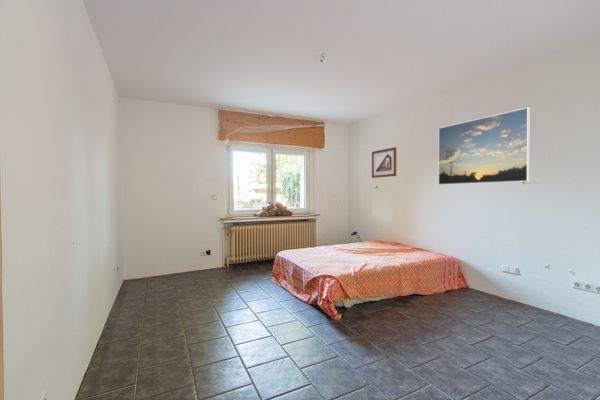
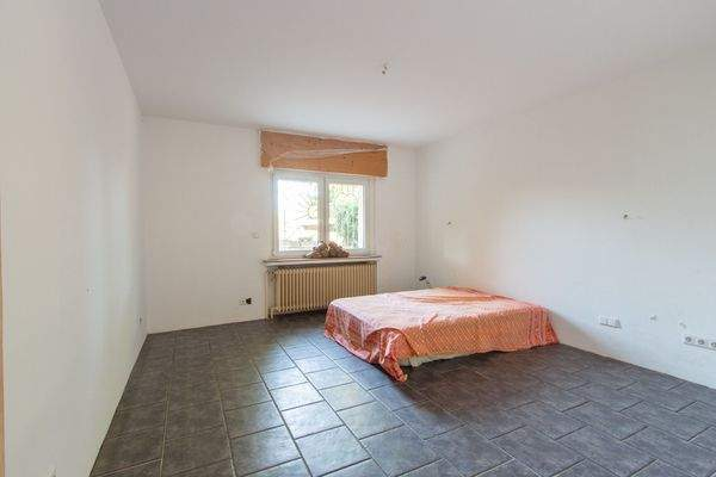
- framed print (477, 151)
- picture frame (383, 163)
